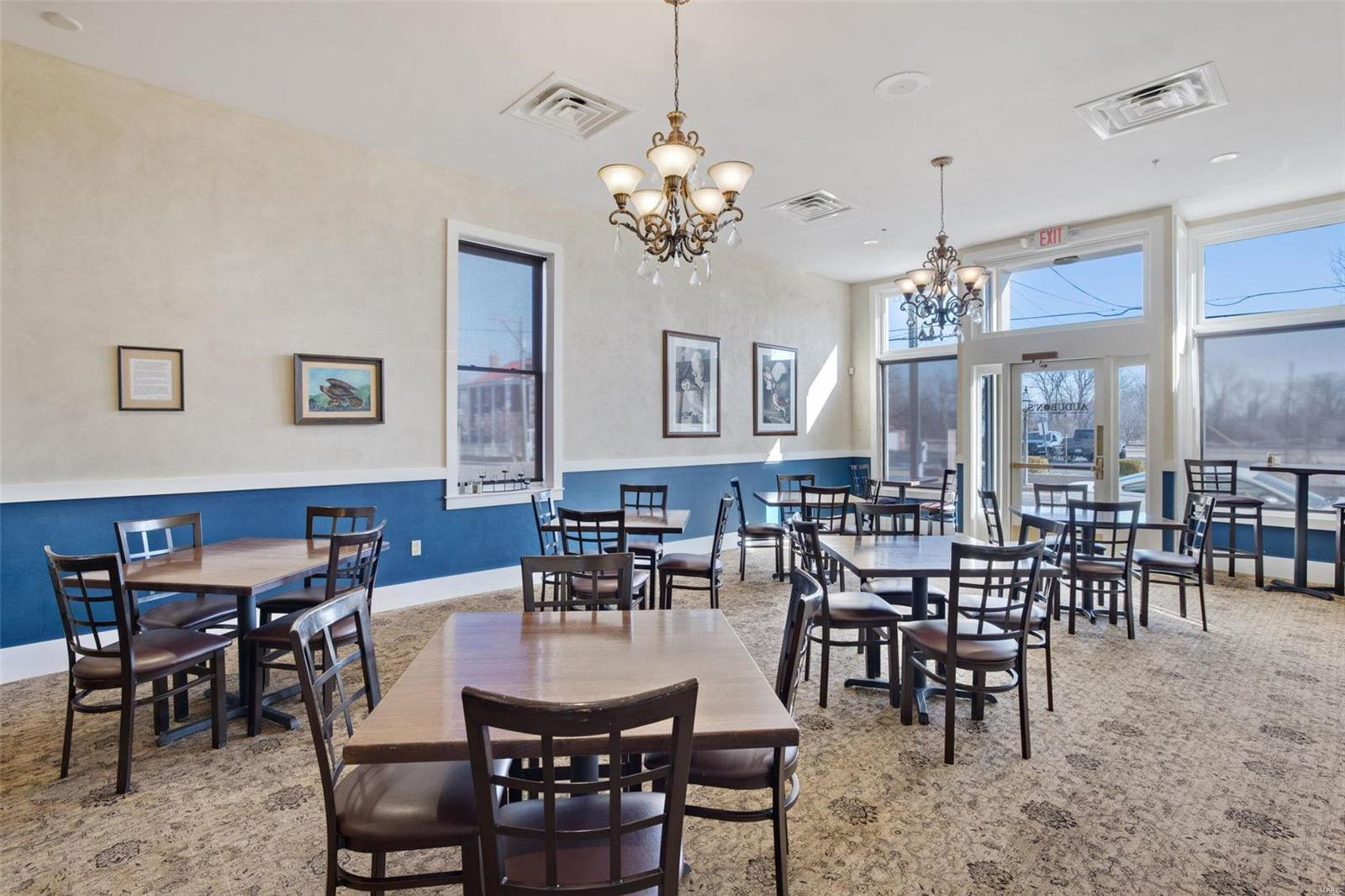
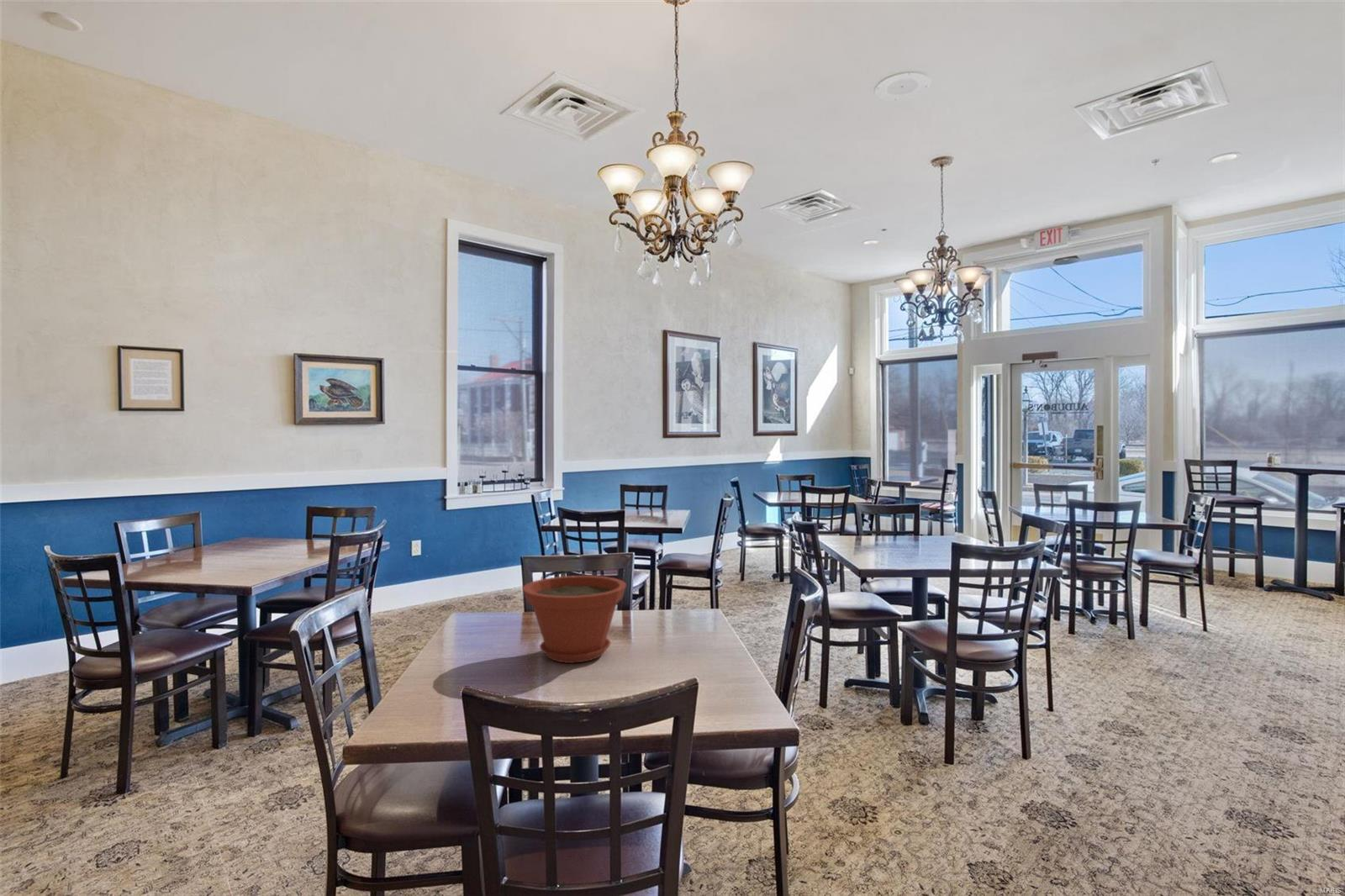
+ plant pot (575, 619)
